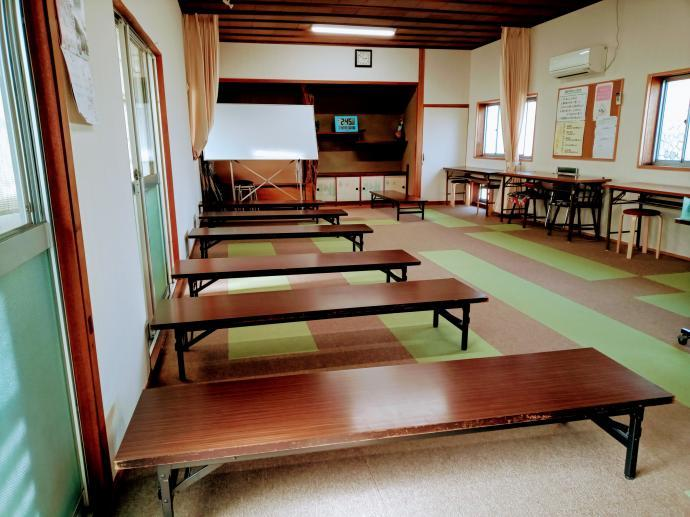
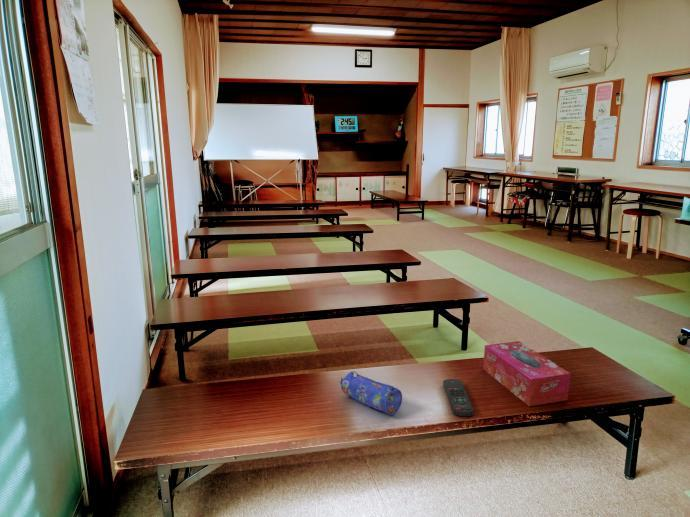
+ pencil case (370, 390)
+ remote control (457, 396)
+ tissue box (523, 371)
